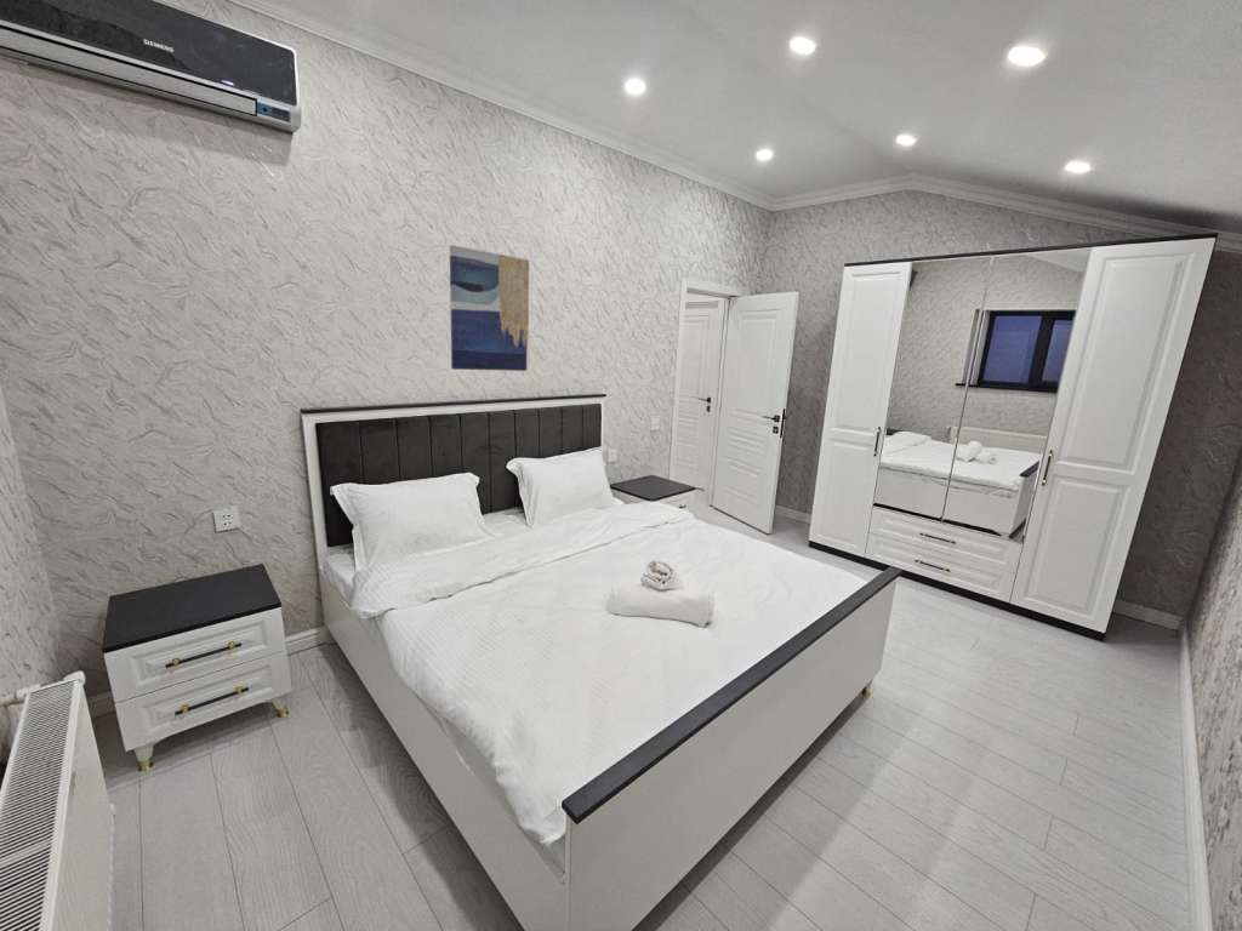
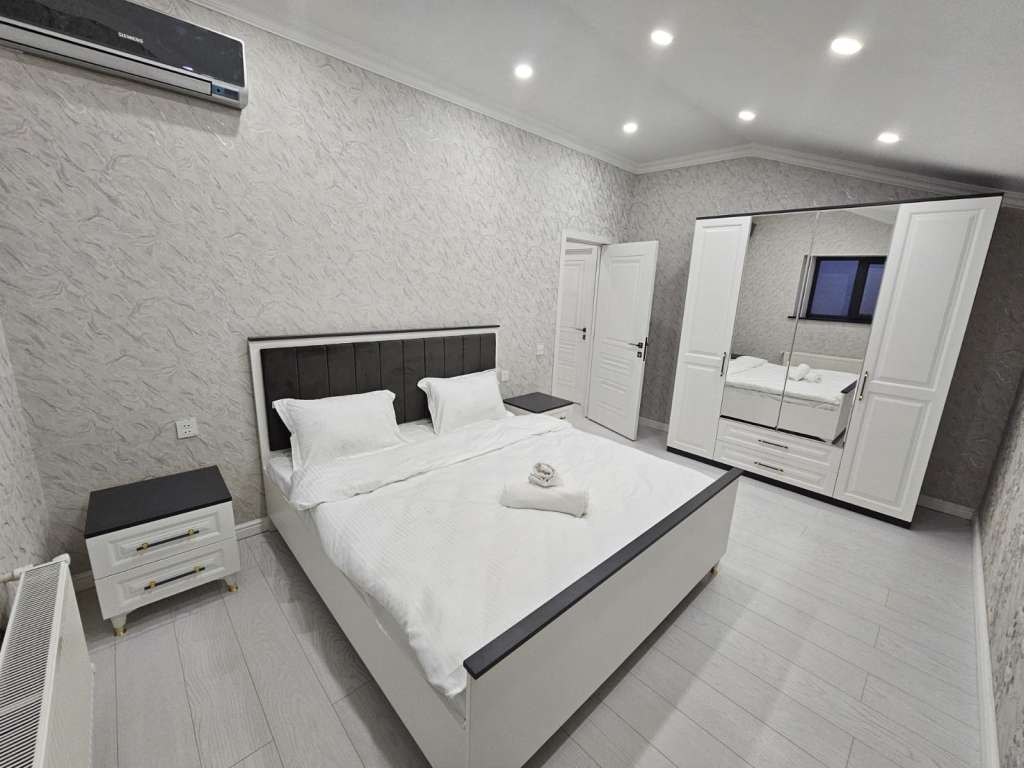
- wall art (491, 313)
